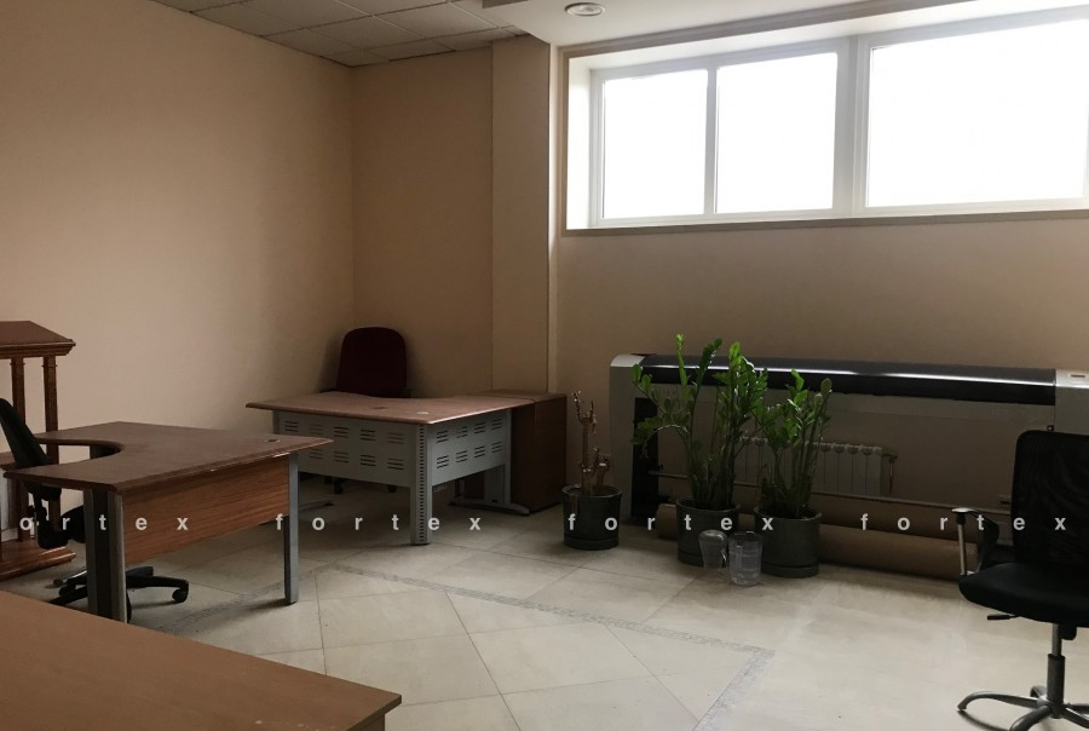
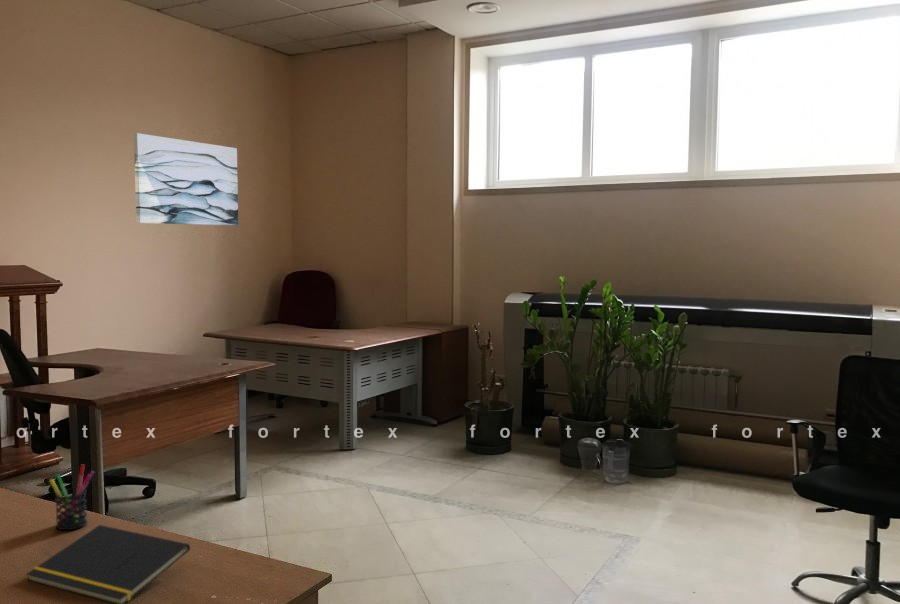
+ wall art (190, 182)
+ pen holder (70, 496)
+ notepad (110, 561)
